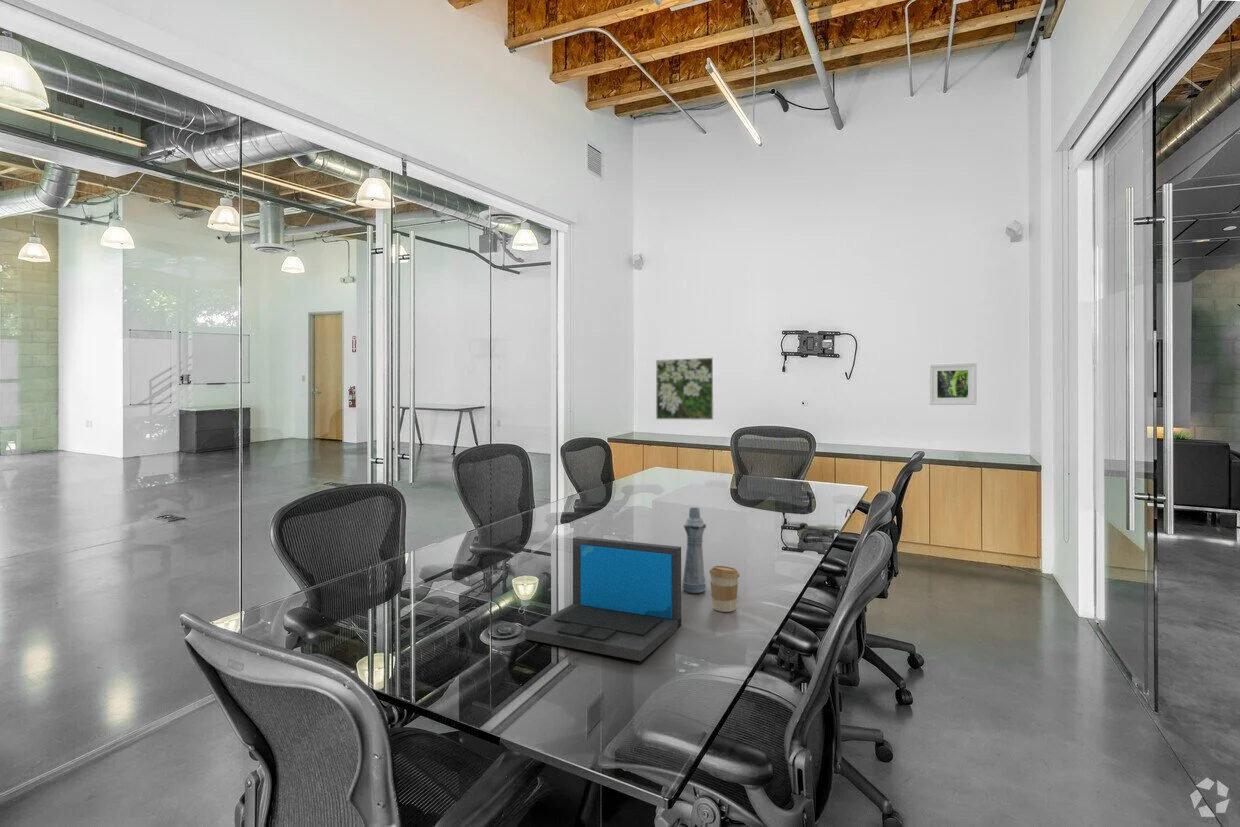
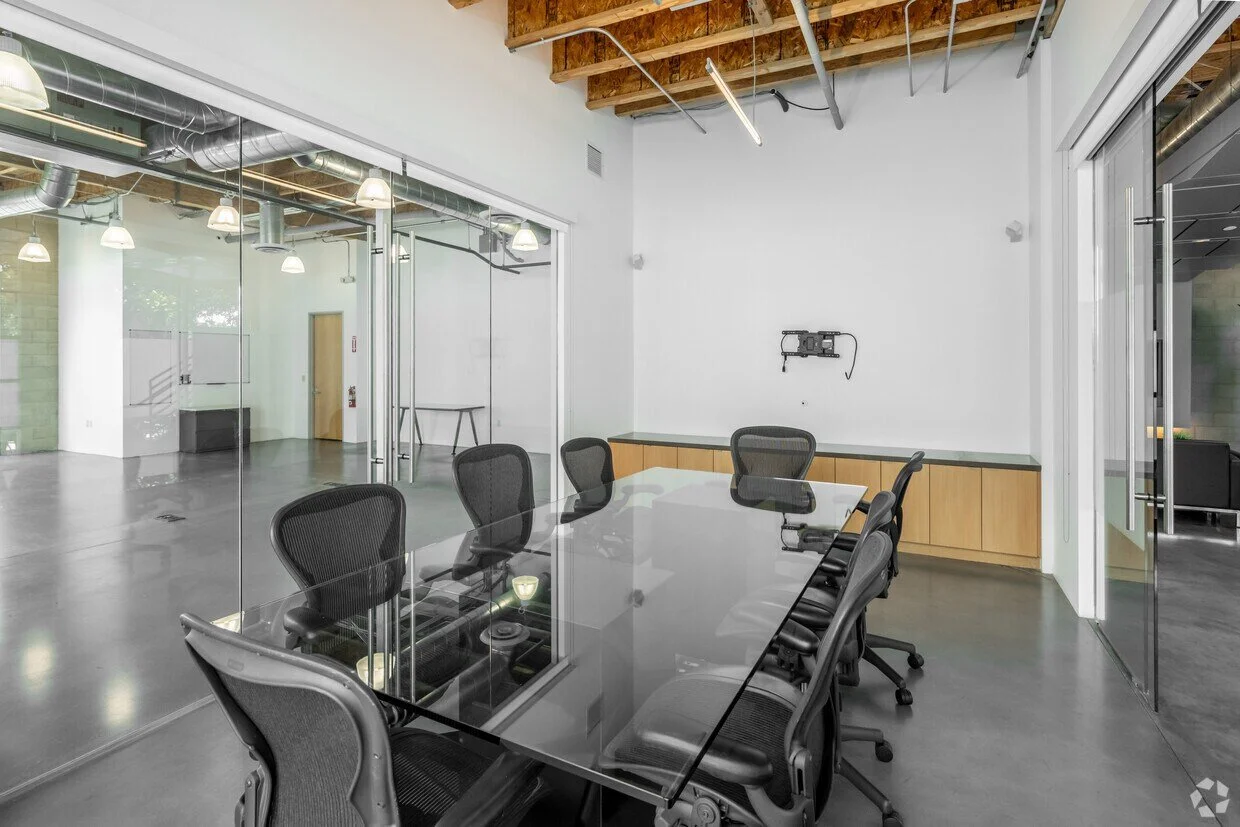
- bottle (694, 549)
- laptop (605, 591)
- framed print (952, 384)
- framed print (684, 389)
- coffee cup (724, 587)
